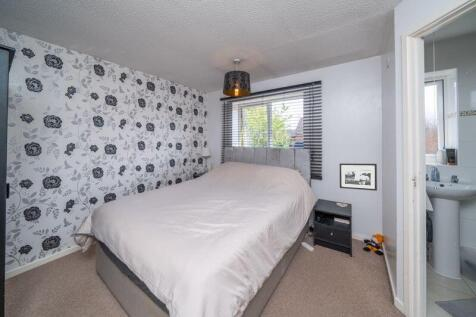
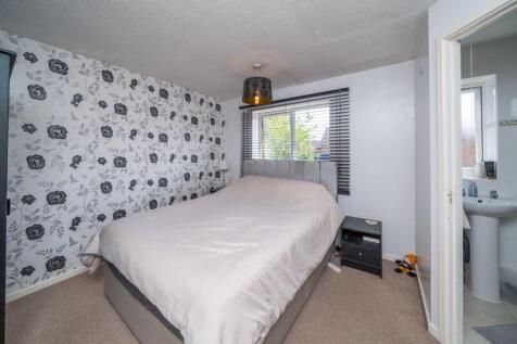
- picture frame (357, 176)
